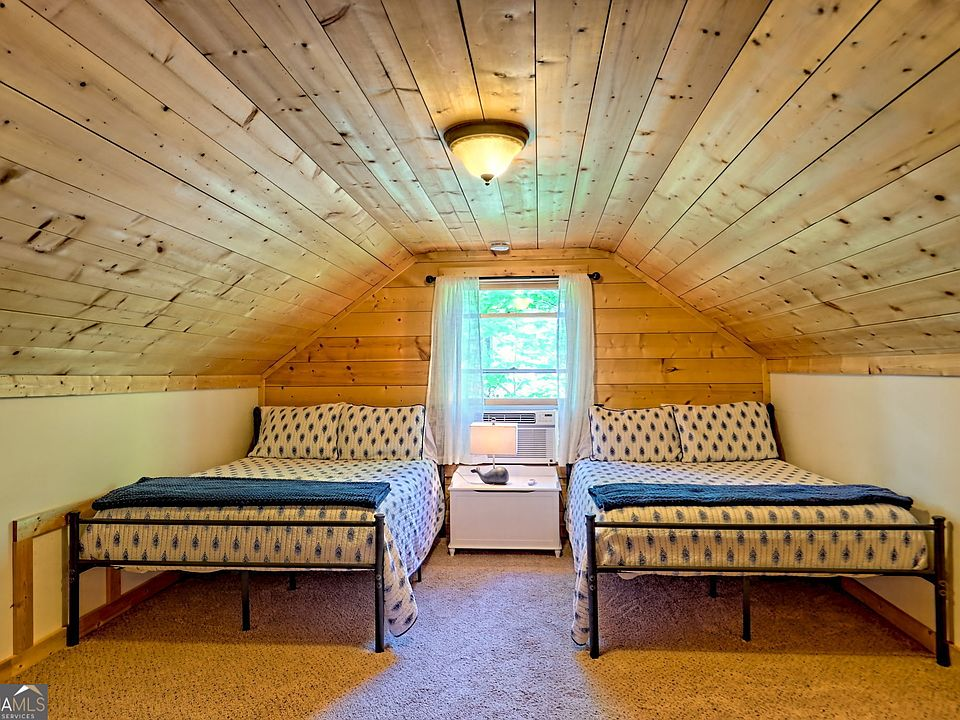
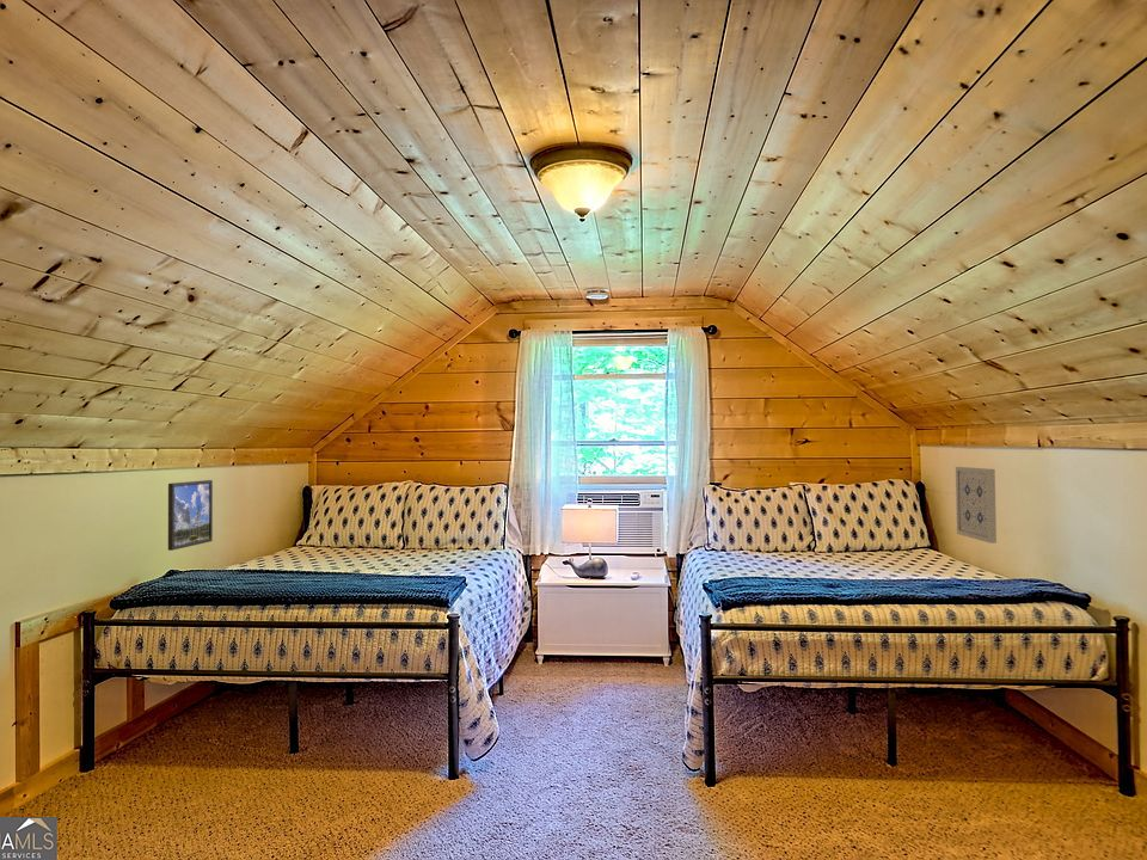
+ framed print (191, 514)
+ wall art (974, 503)
